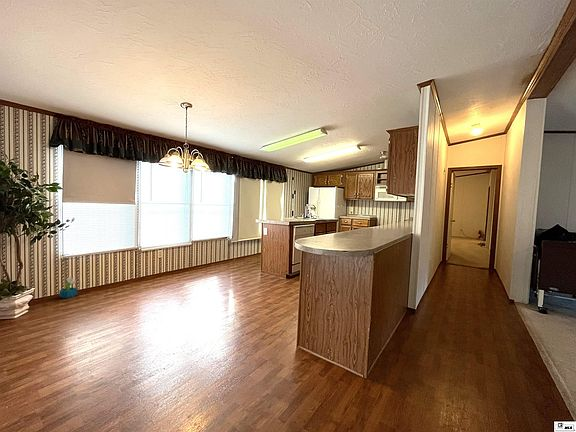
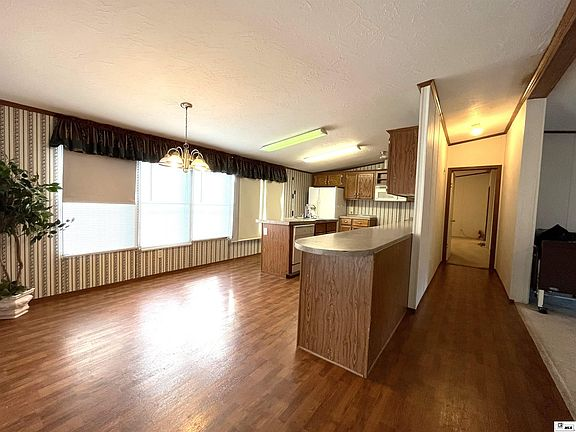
- decorative plant (68, 286)
